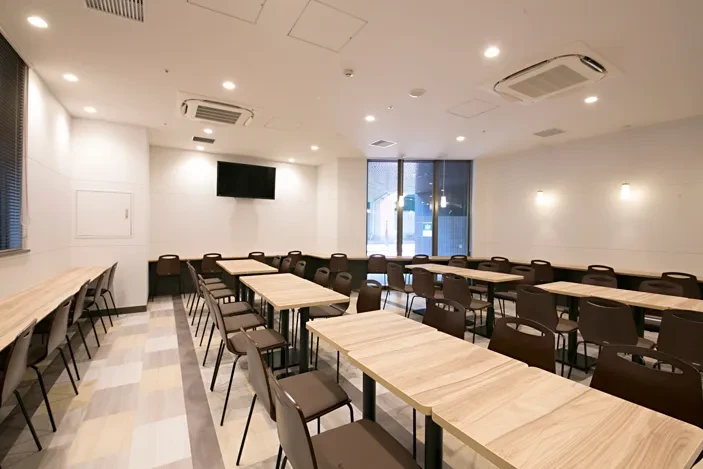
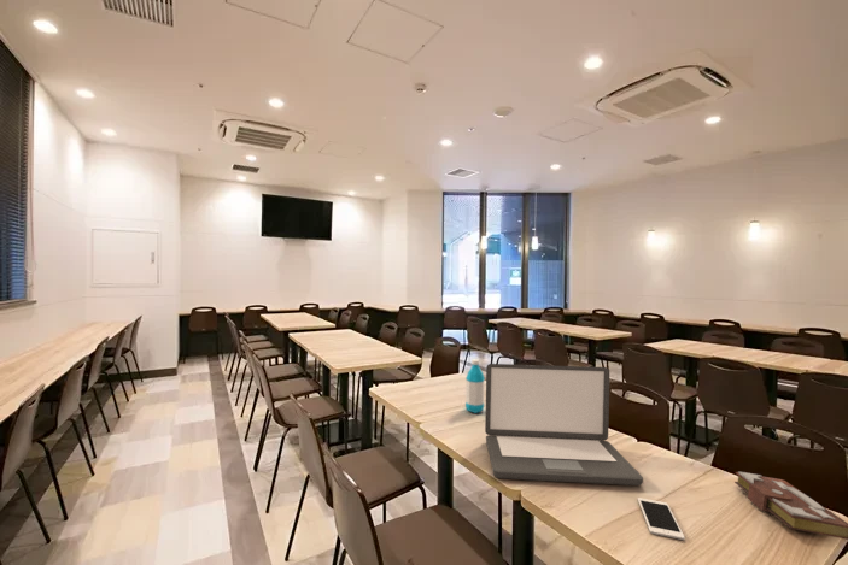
+ book (785, 500)
+ laptop (556, 418)
+ cell phone (659, 517)
+ water bottle (474, 384)
